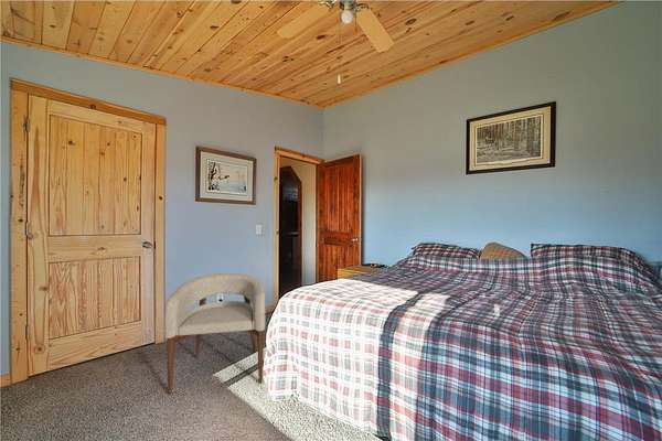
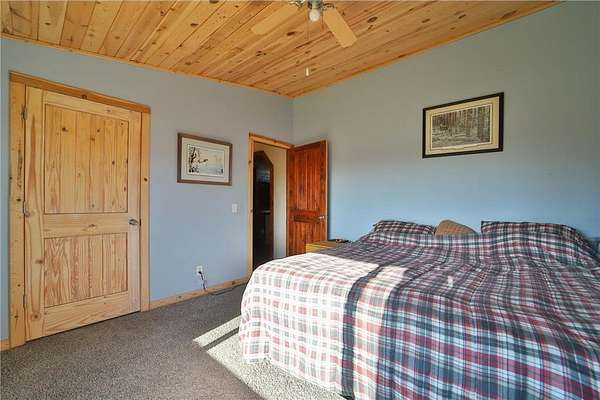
- armchair (221, 325)
